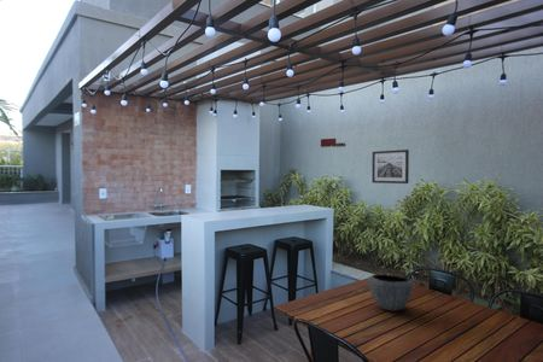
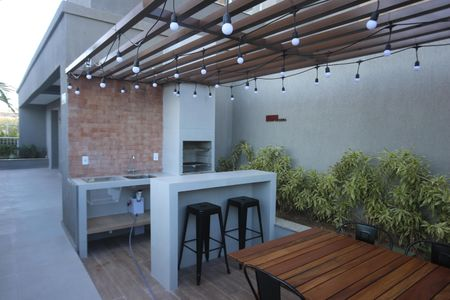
- bowl (390, 292)
- wall art (389, 167)
